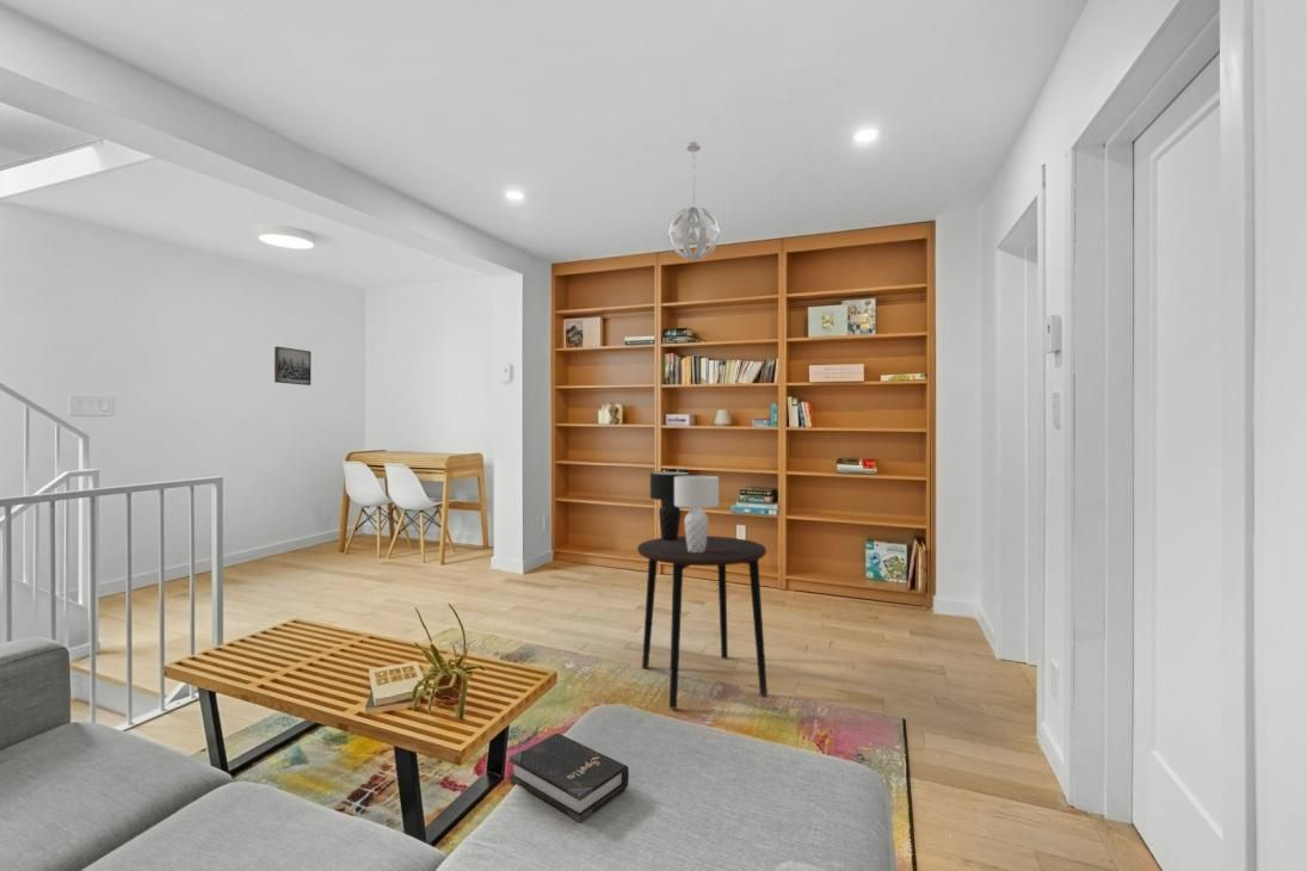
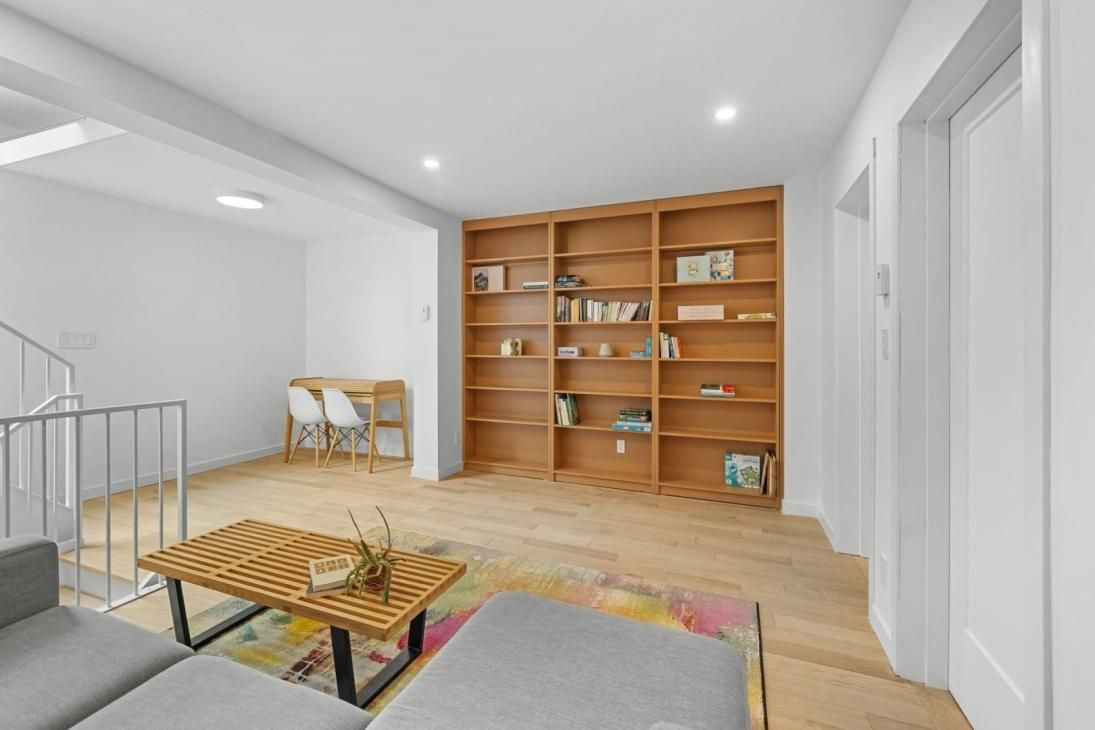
- side table (720, 613)
- pendant light (693, 202)
- hardback book (568, 771)
- wall art (292, 366)
- table lamp (679, 508)
